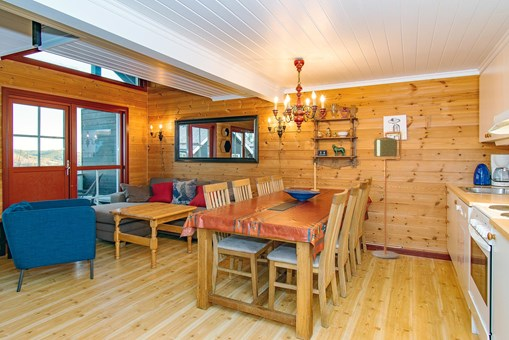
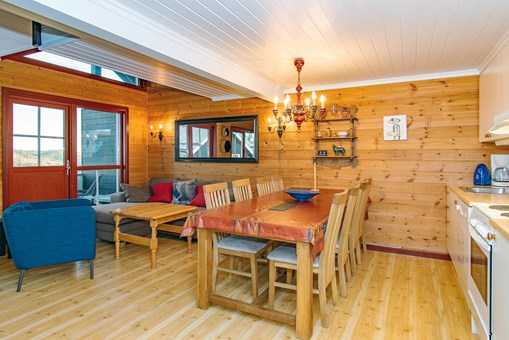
- floor lamp (385, 193)
